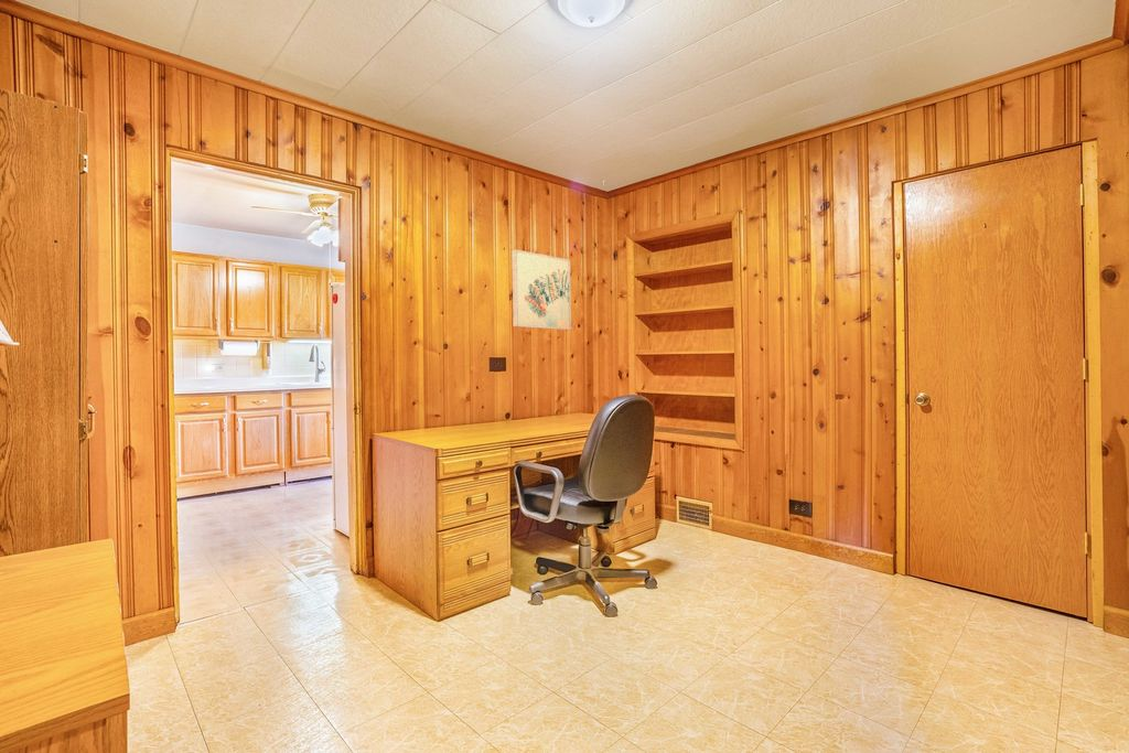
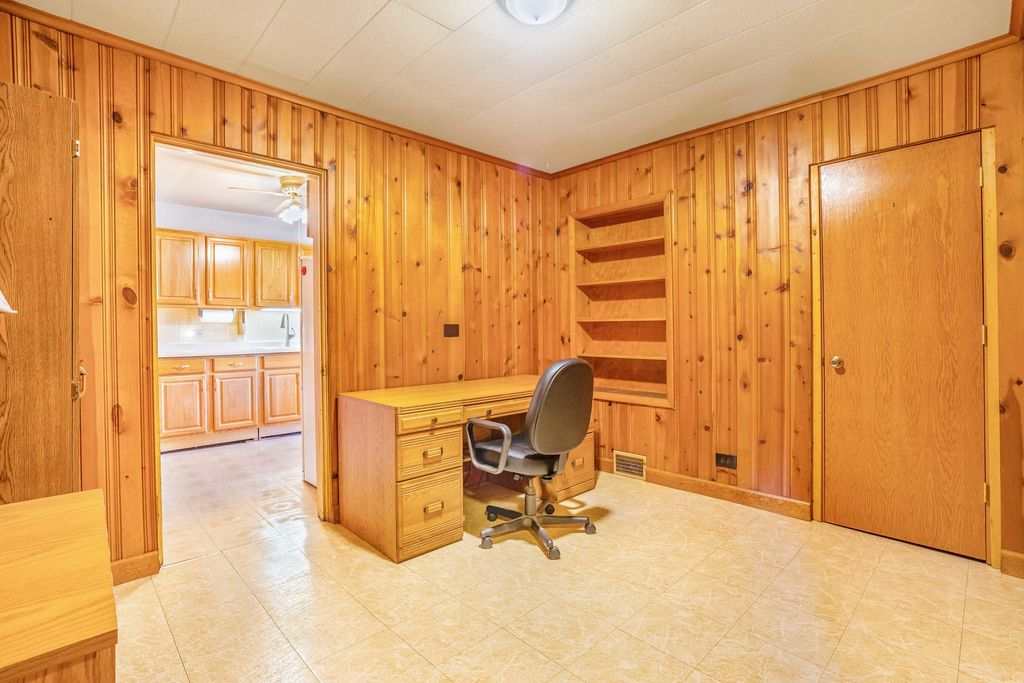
- wall art (542, 291)
